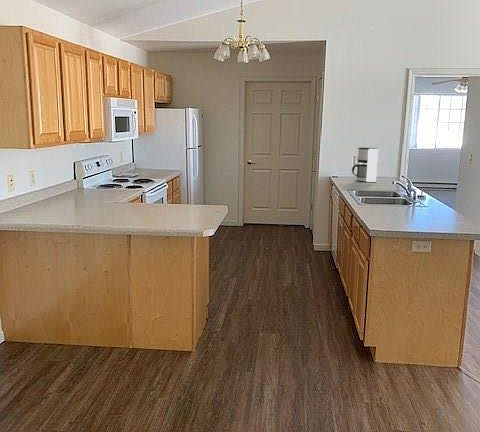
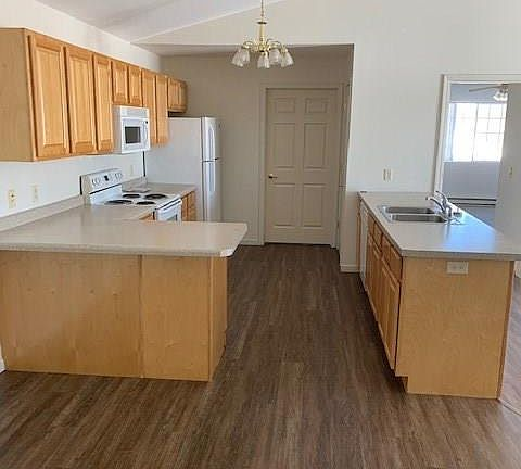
- coffee maker (364, 164)
